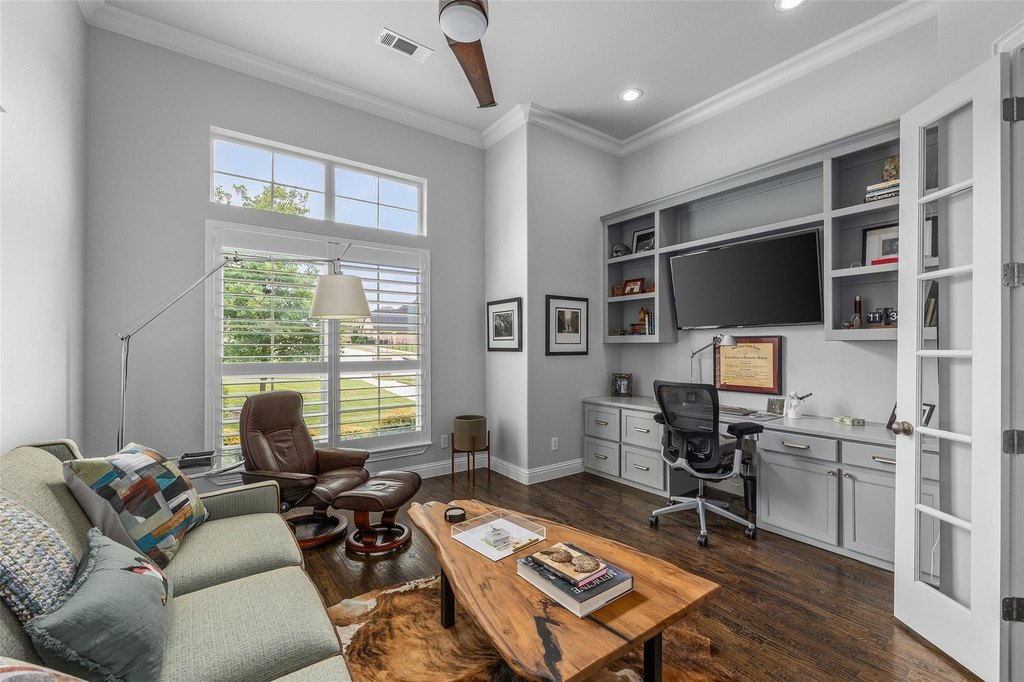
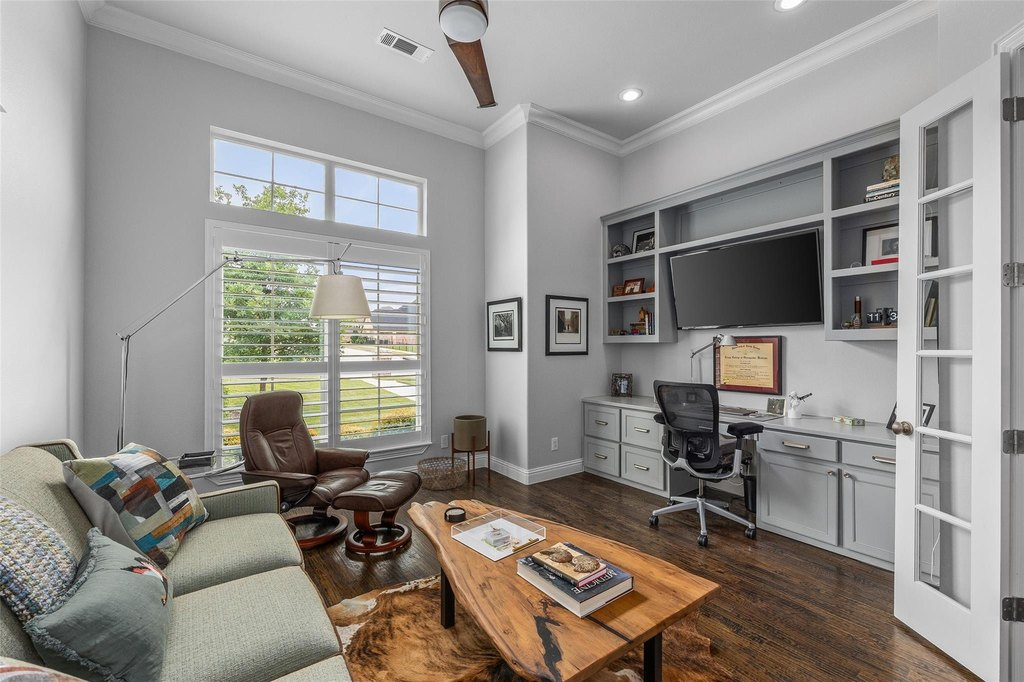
+ basket (442, 473)
